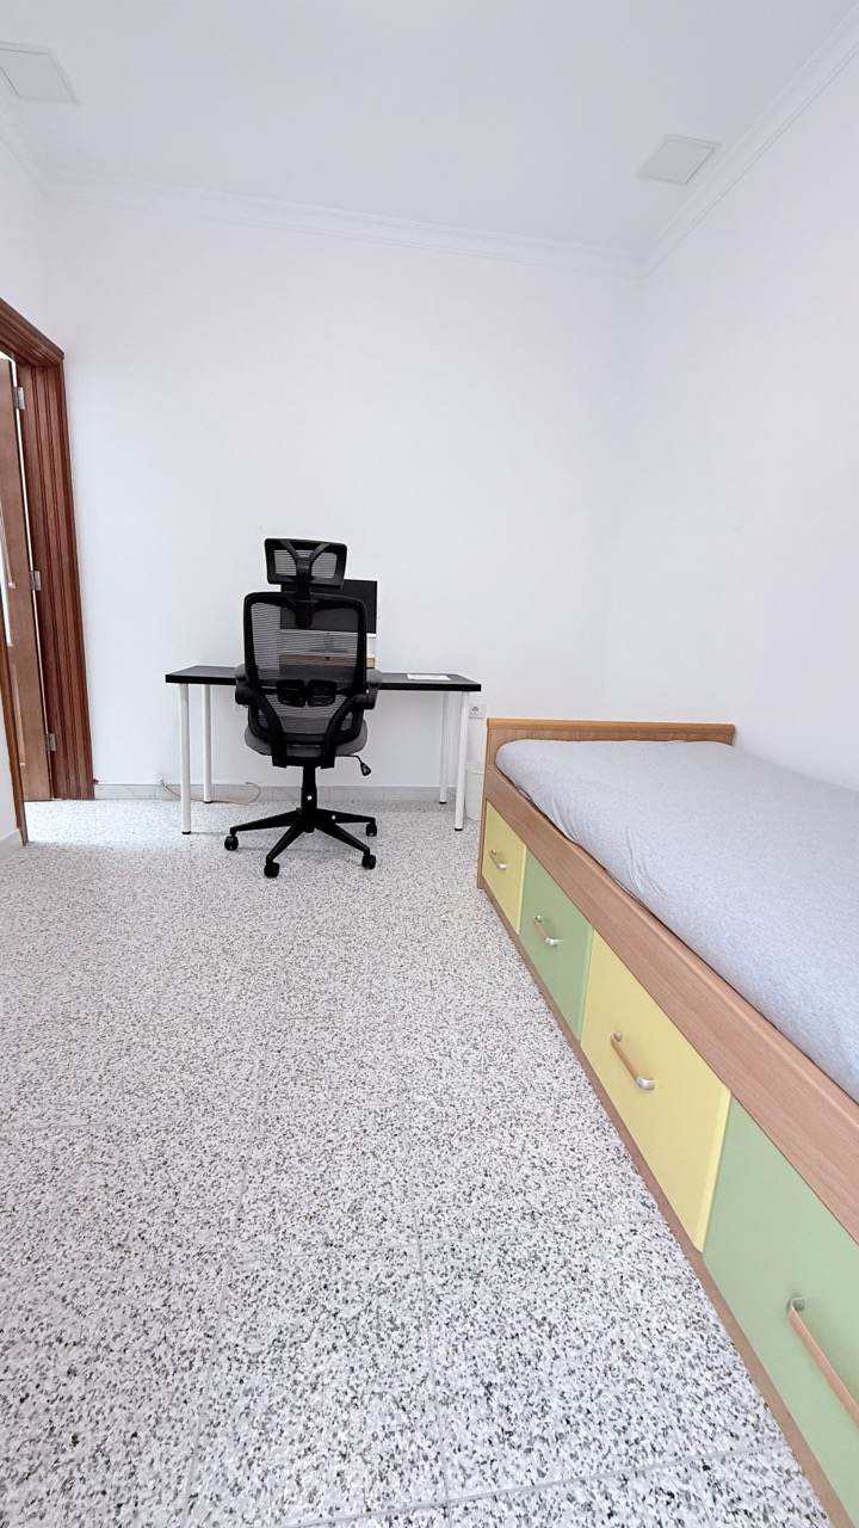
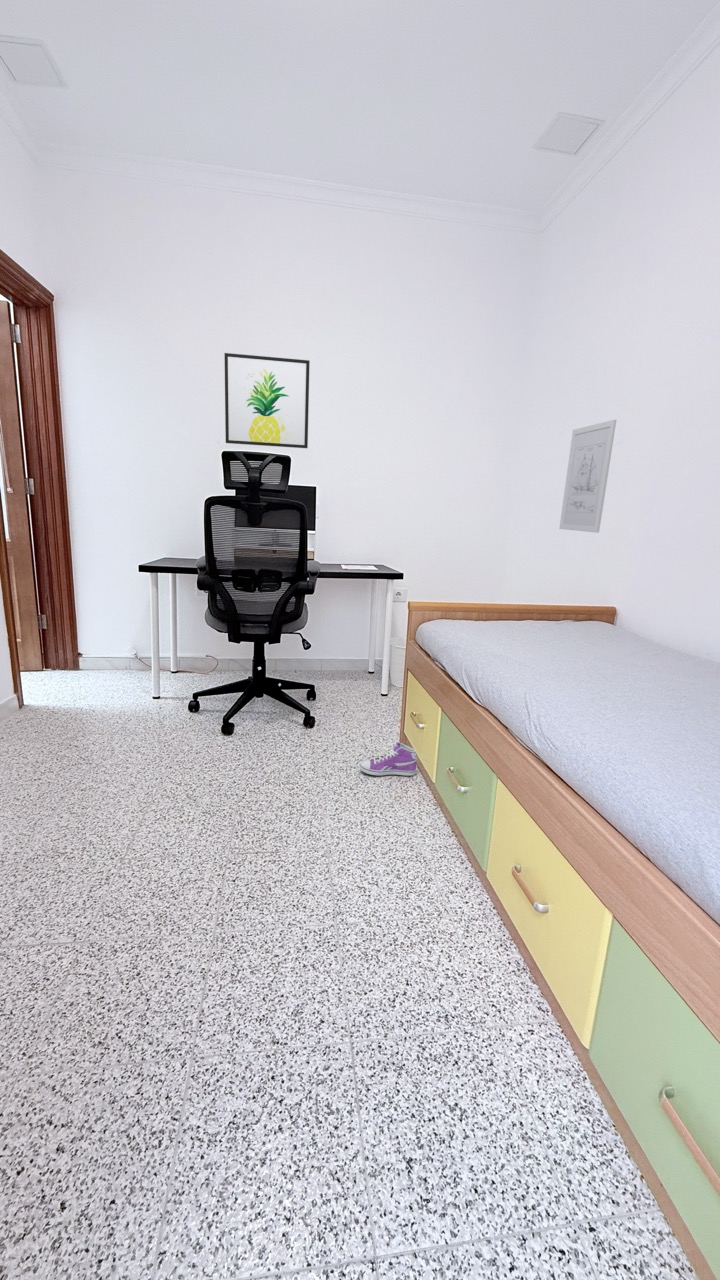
+ wall art (585, 479)
+ wall art (267, 402)
+ sneaker (388, 757)
